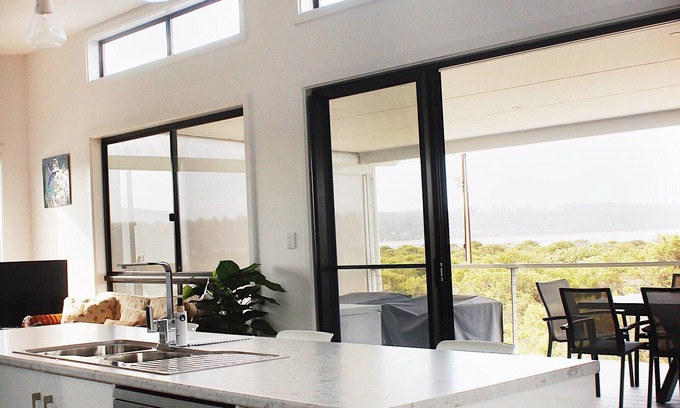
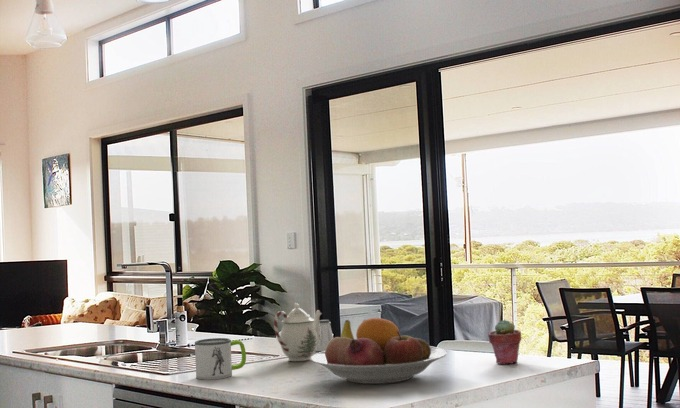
+ fruit bowl (378, 348)
+ potted succulent (505, 340)
+ teapot (299, 331)
+ saltshaker (324, 335)
+ mug (220, 357)
